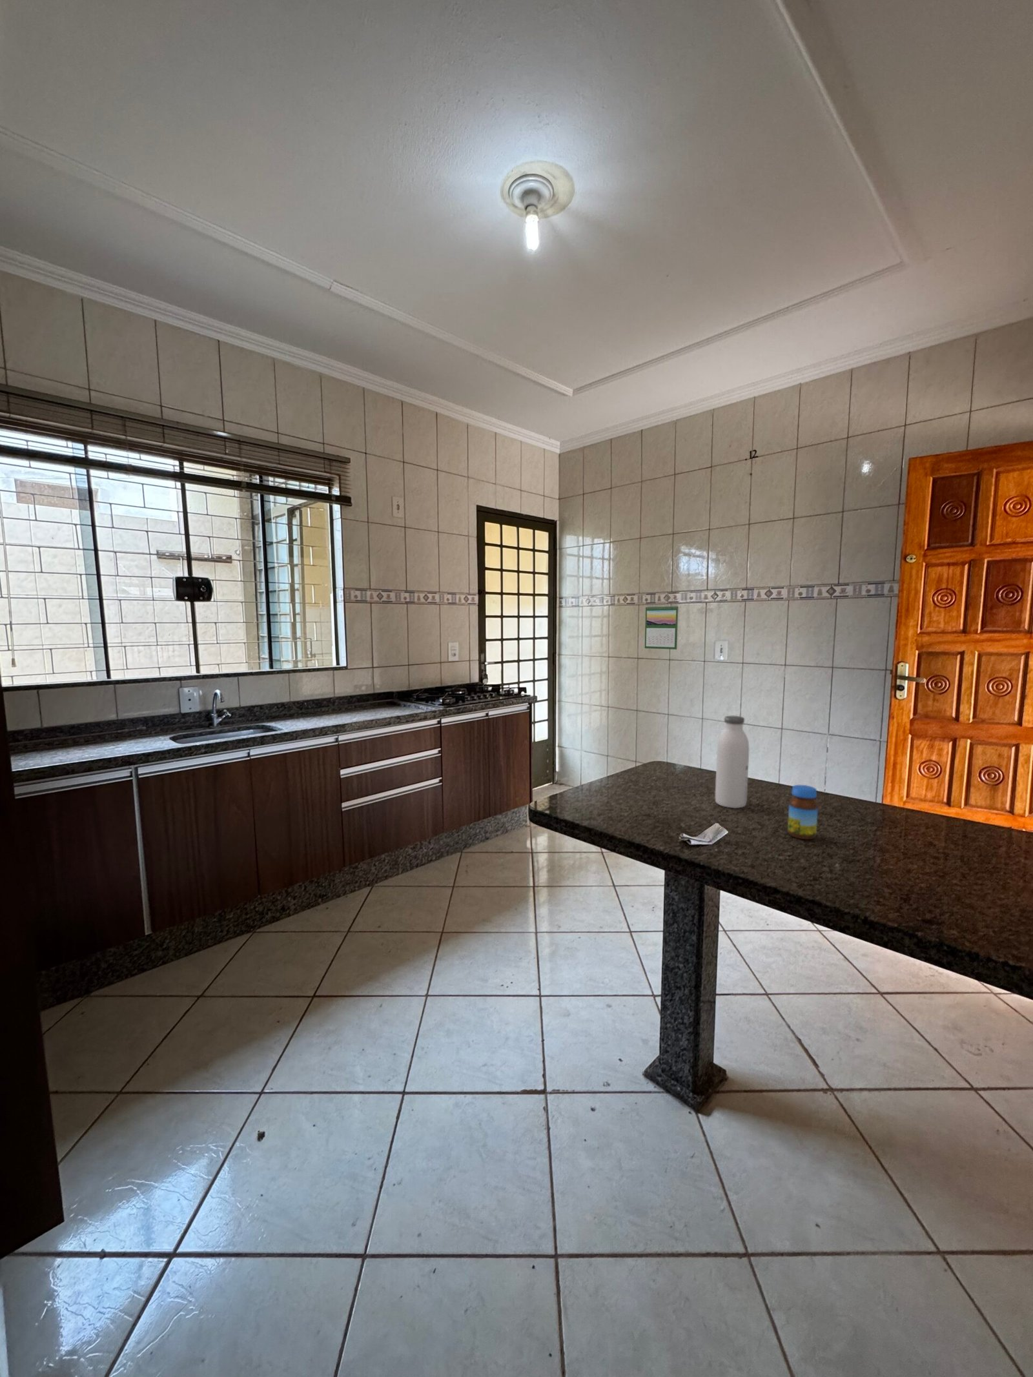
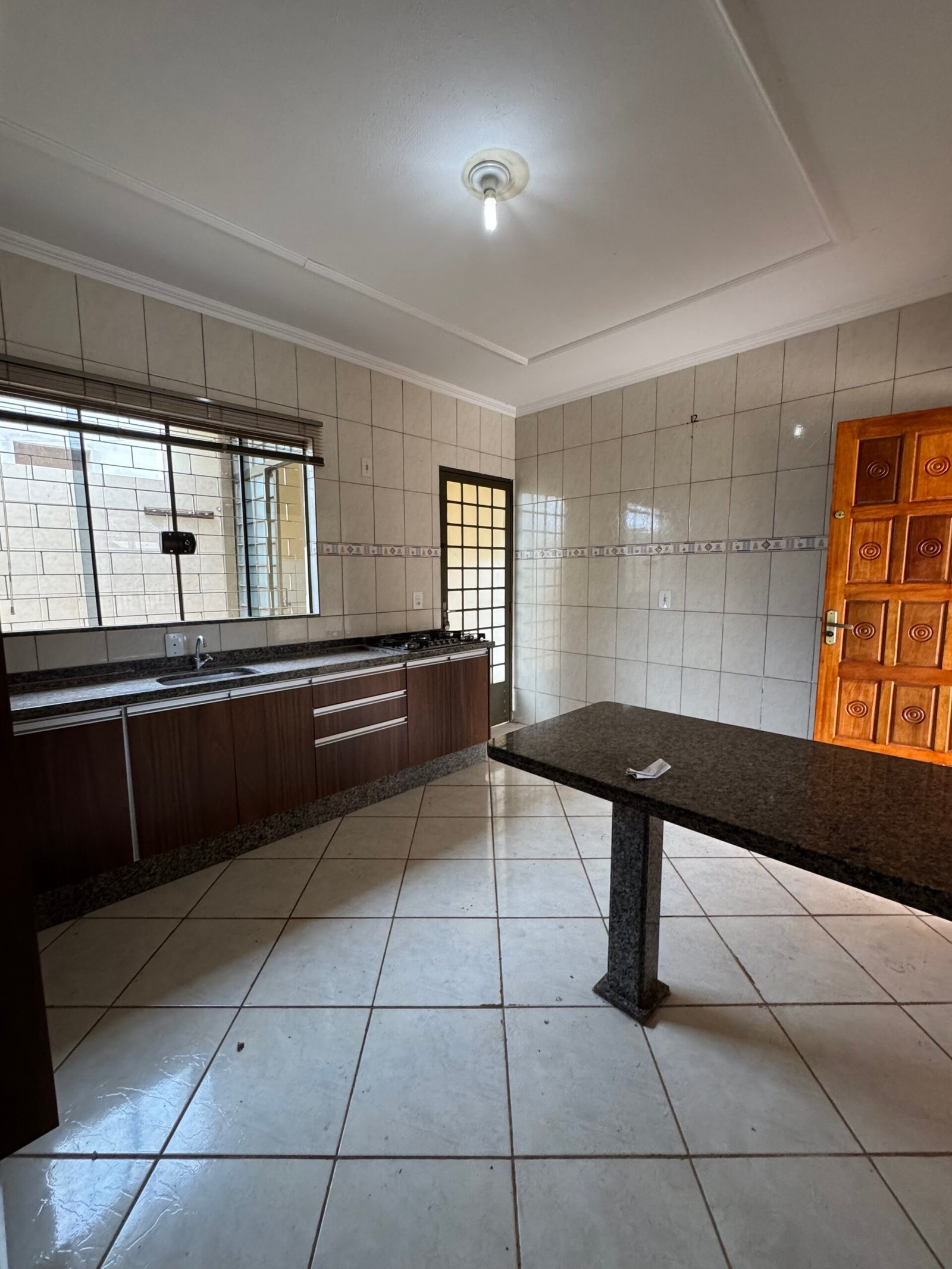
- jar (803, 811)
- water bottle (732, 760)
- calendar (661, 627)
